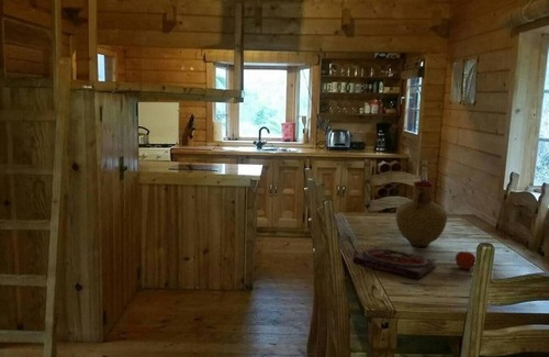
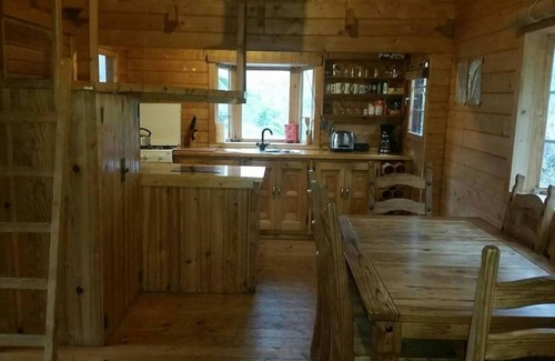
- apple (466, 258)
- vase (421, 213)
- book (394, 259)
